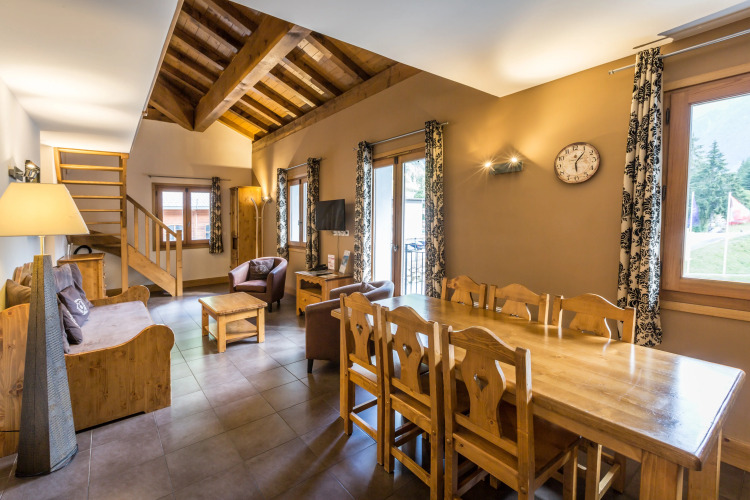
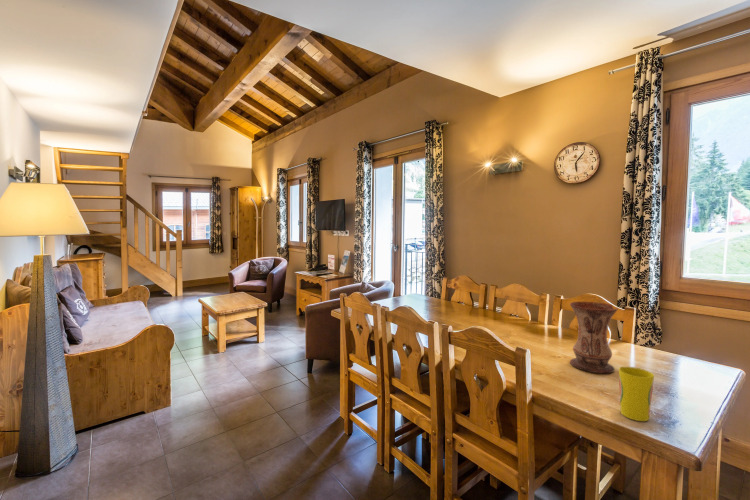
+ cup (635, 393)
+ vase (592, 335)
